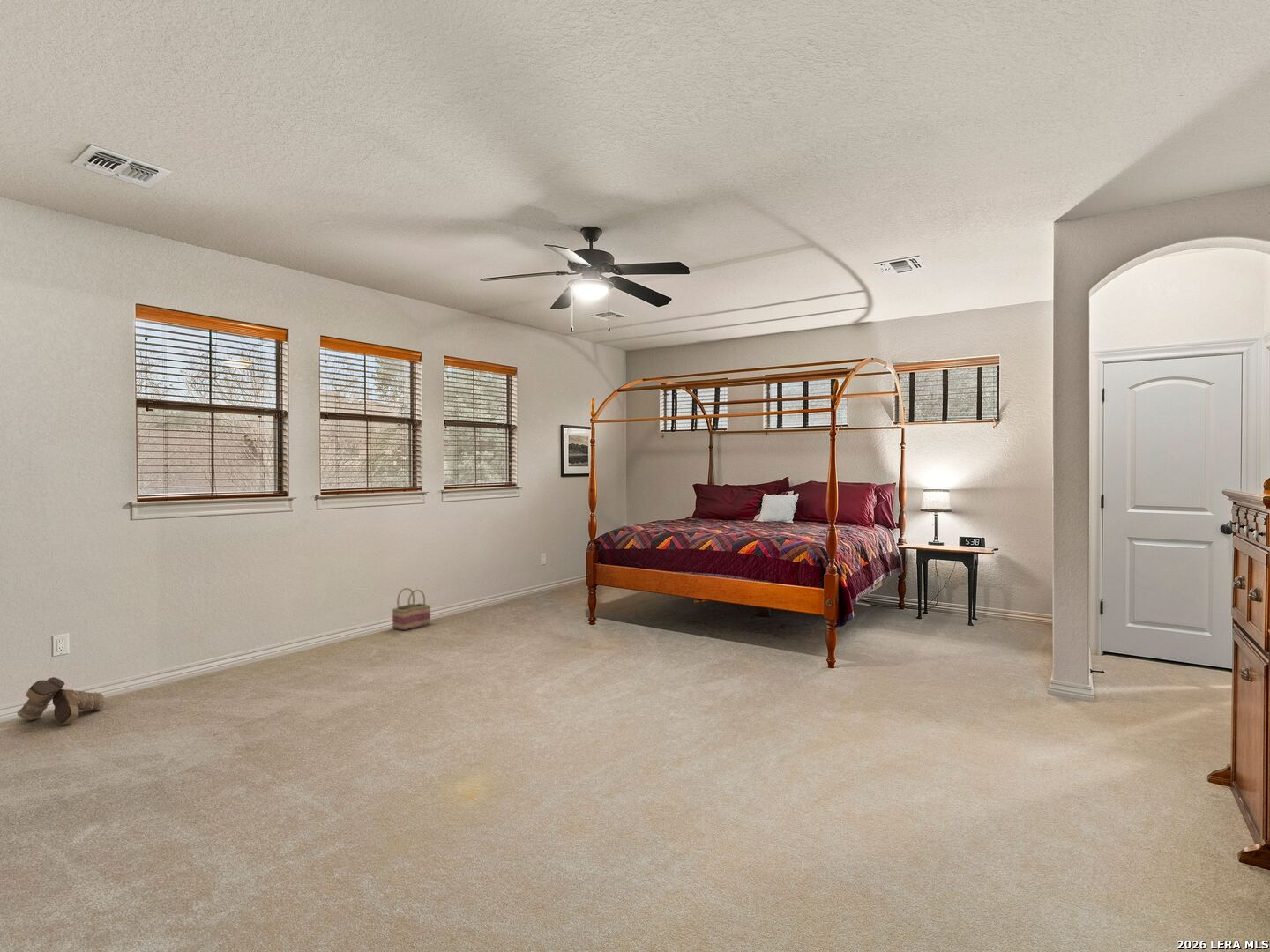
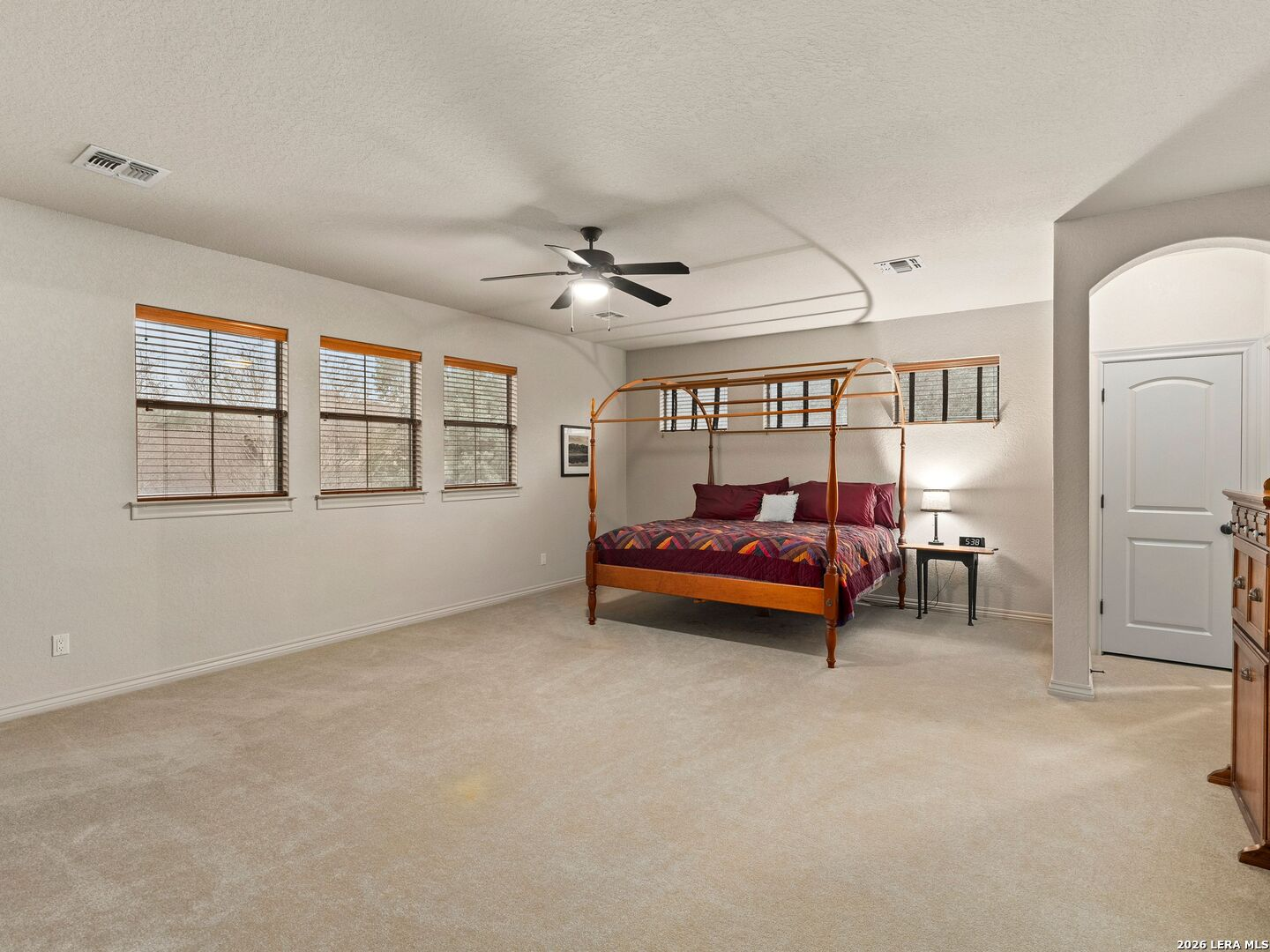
- basket (411, 607)
- boots (65, 696)
